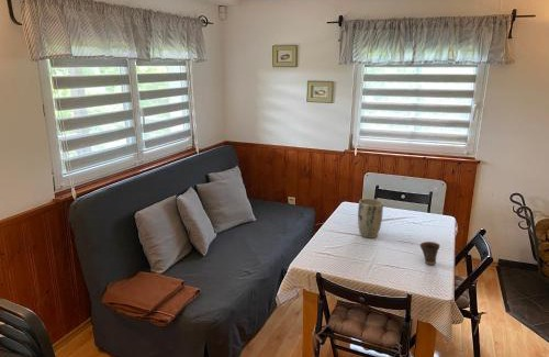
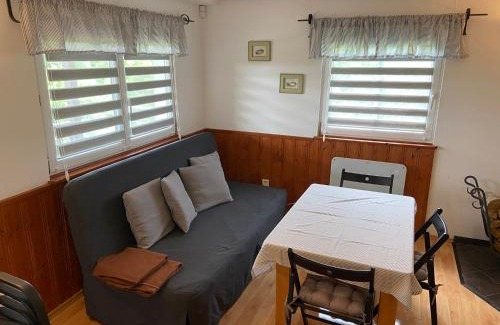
- cup (428, 253)
- plant pot (369, 219)
